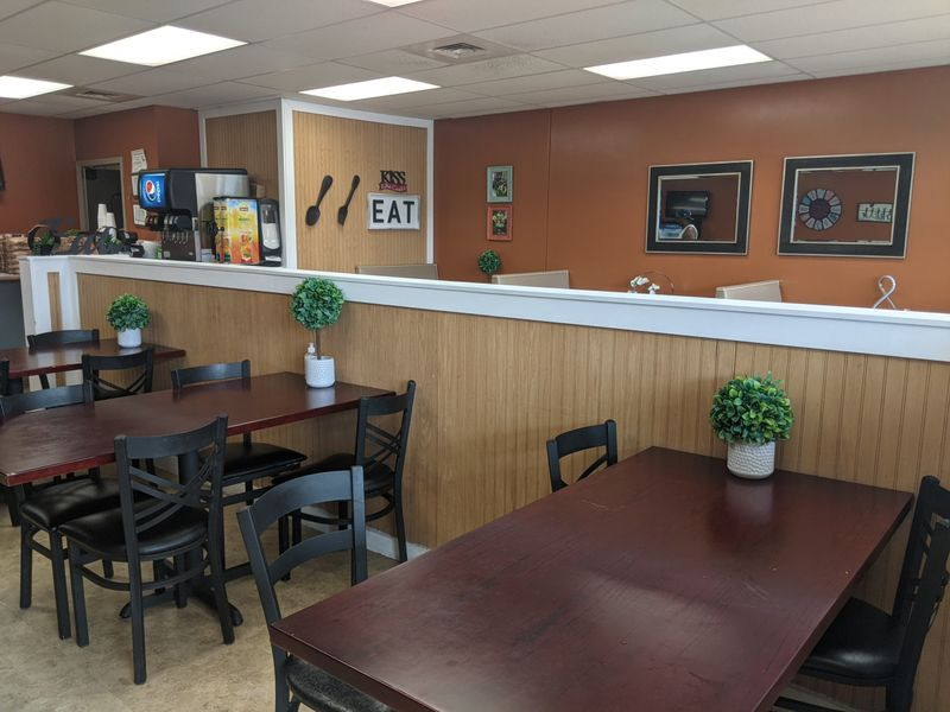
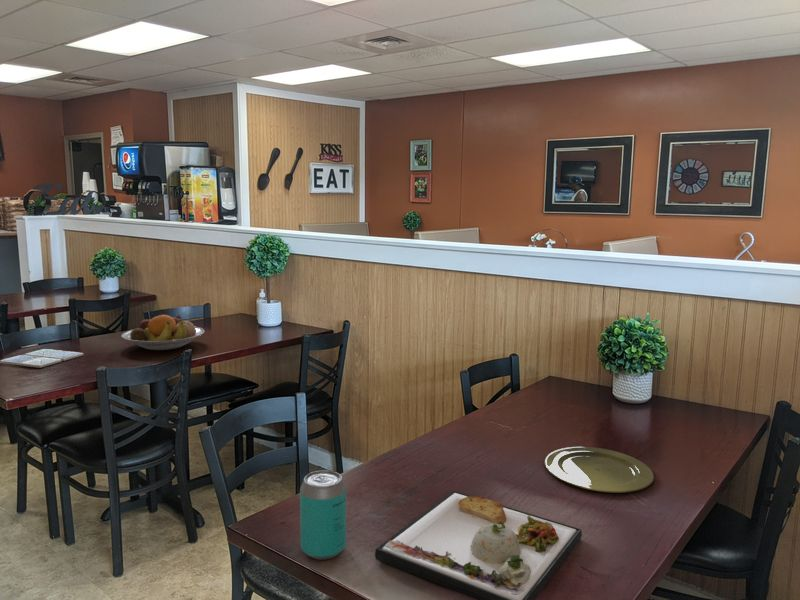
+ beverage can (323, 514)
+ drink coaster (42, 357)
+ dinner plate (482, 532)
+ plate (597, 468)
+ fruit bowl (163, 329)
